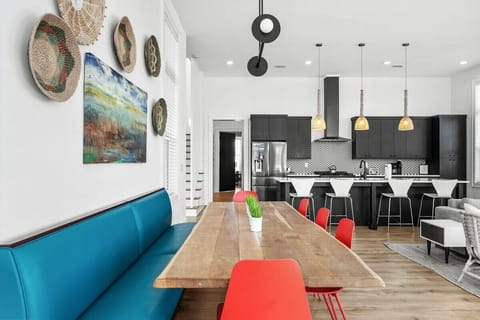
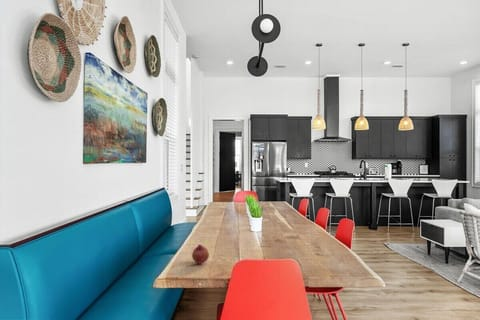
+ fruit (200, 253)
